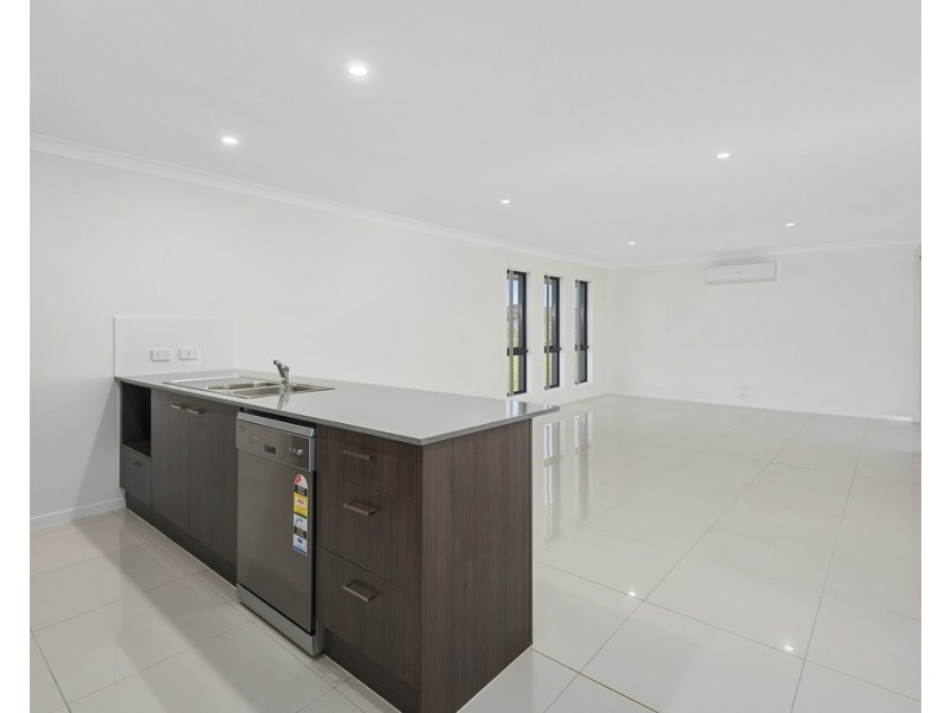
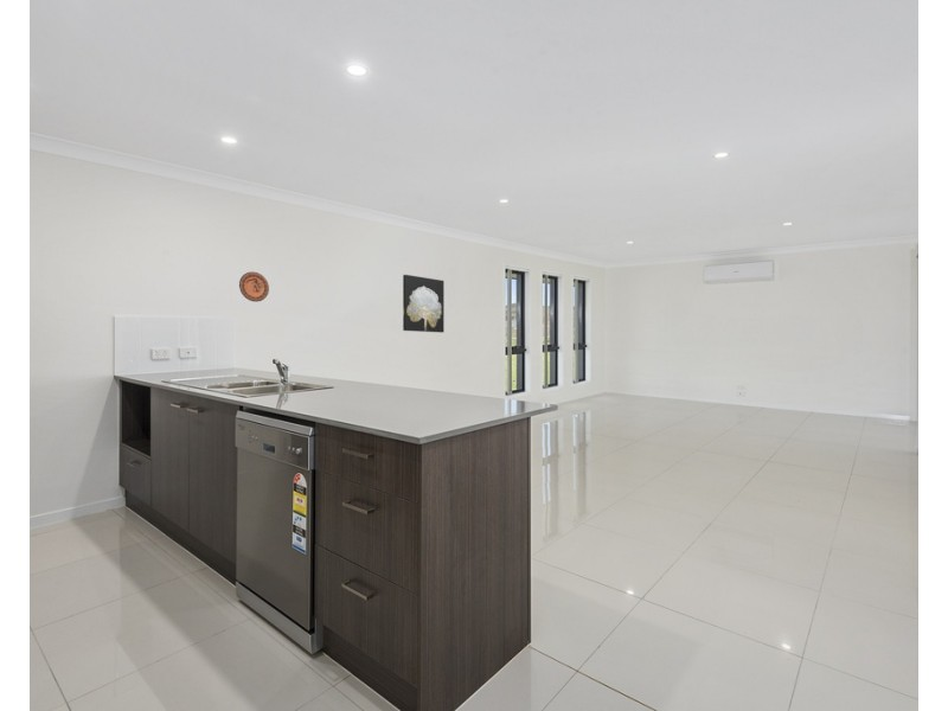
+ decorative plate (254, 287)
+ wall art (423, 305)
